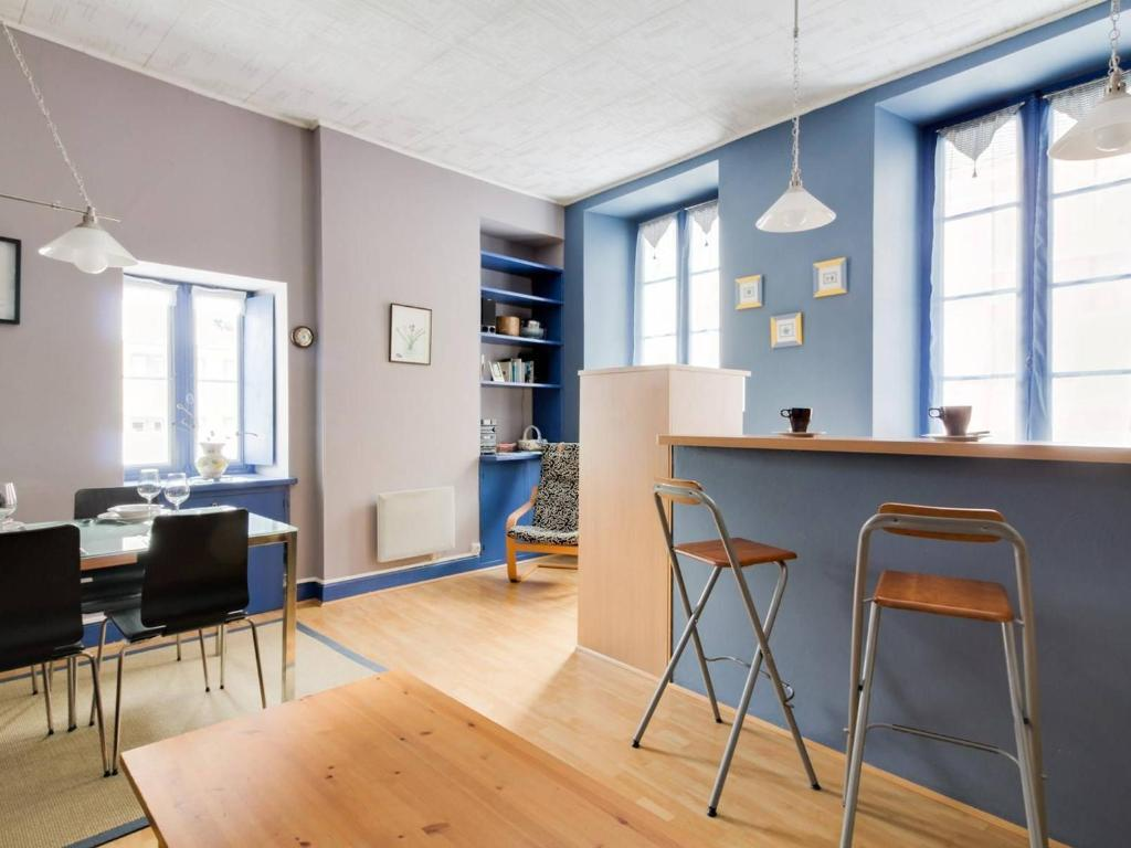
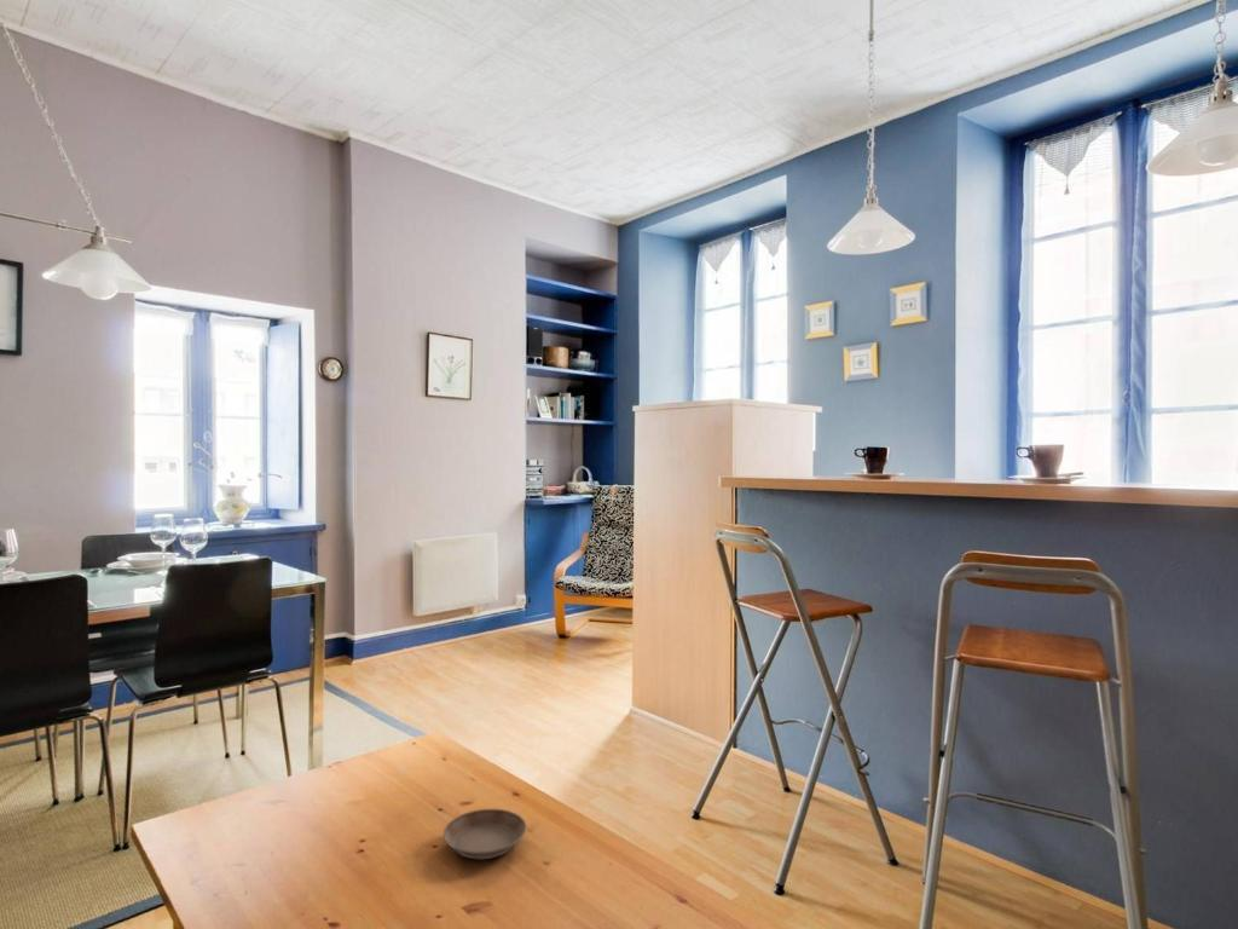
+ saucer (485, 835)
